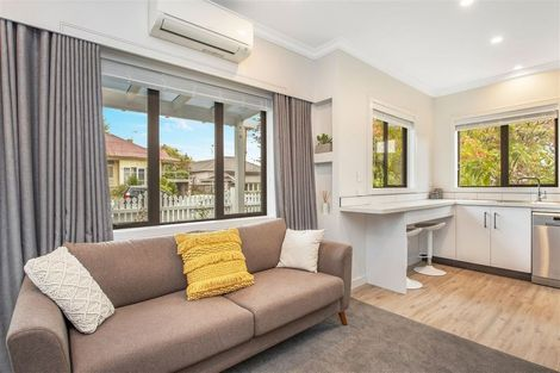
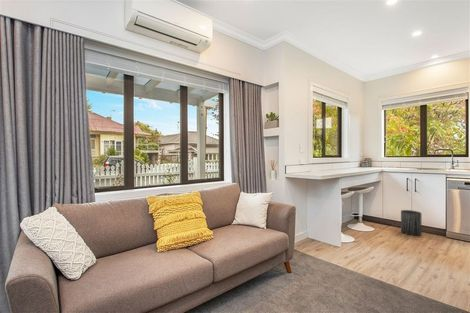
+ trash can (410, 222)
